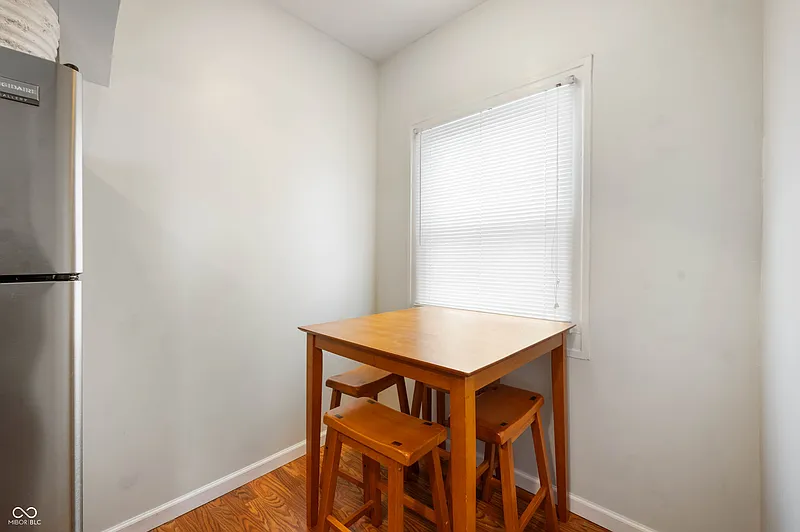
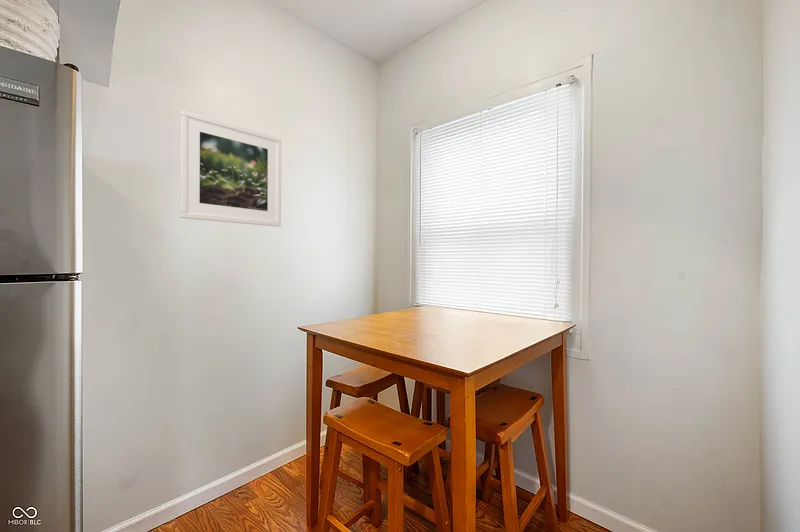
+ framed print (235, 174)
